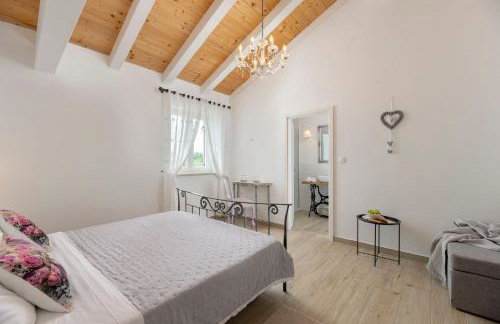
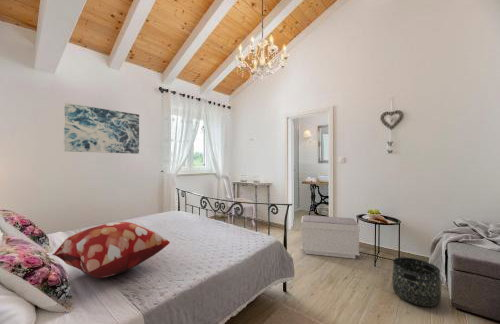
+ decorative pillow (114, 247)
+ basket (415, 281)
+ bench (328, 235)
+ wall art (105, 131)
